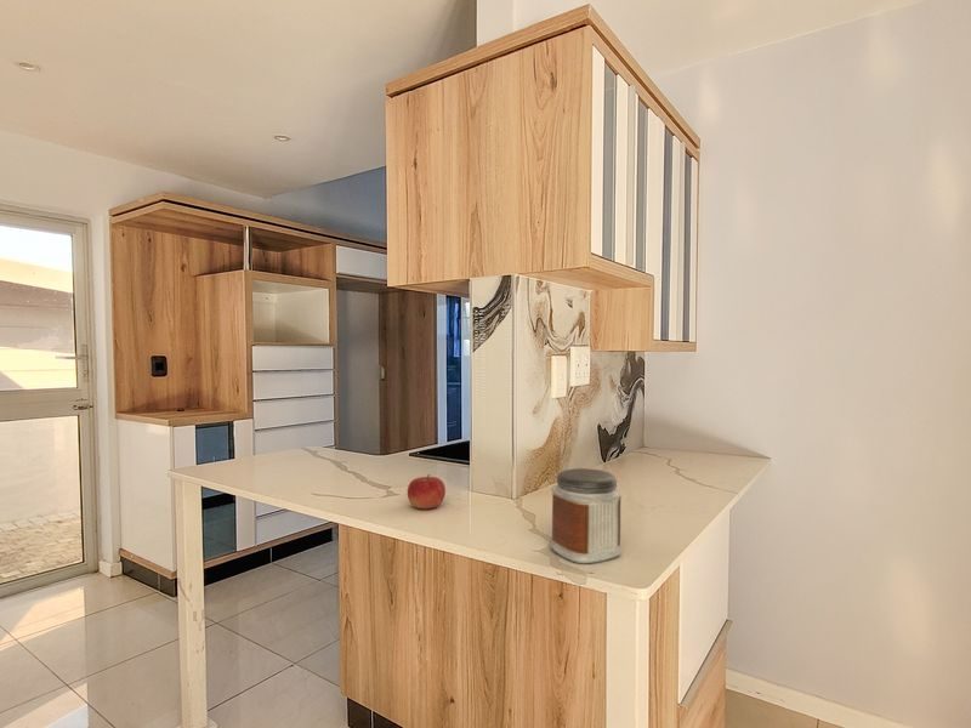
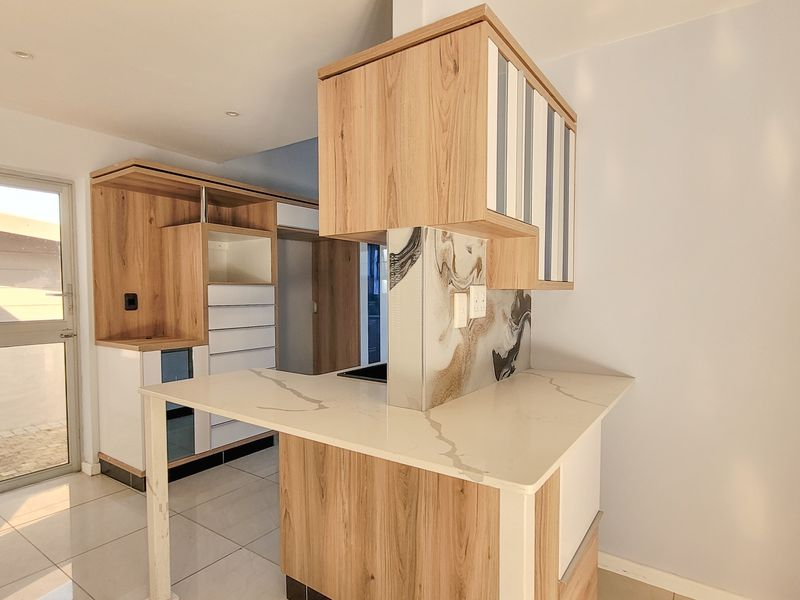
- jar (585, 512)
- fruit (426, 490)
